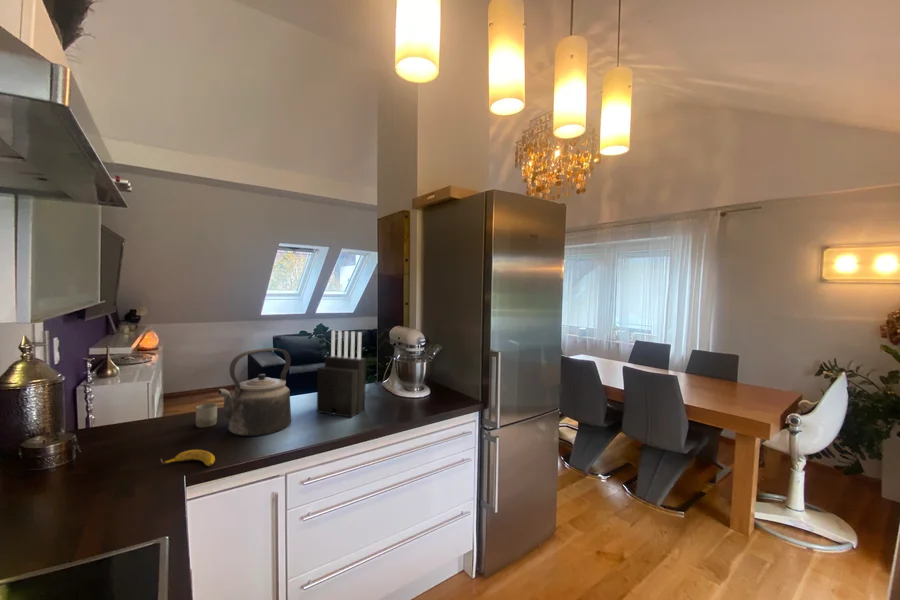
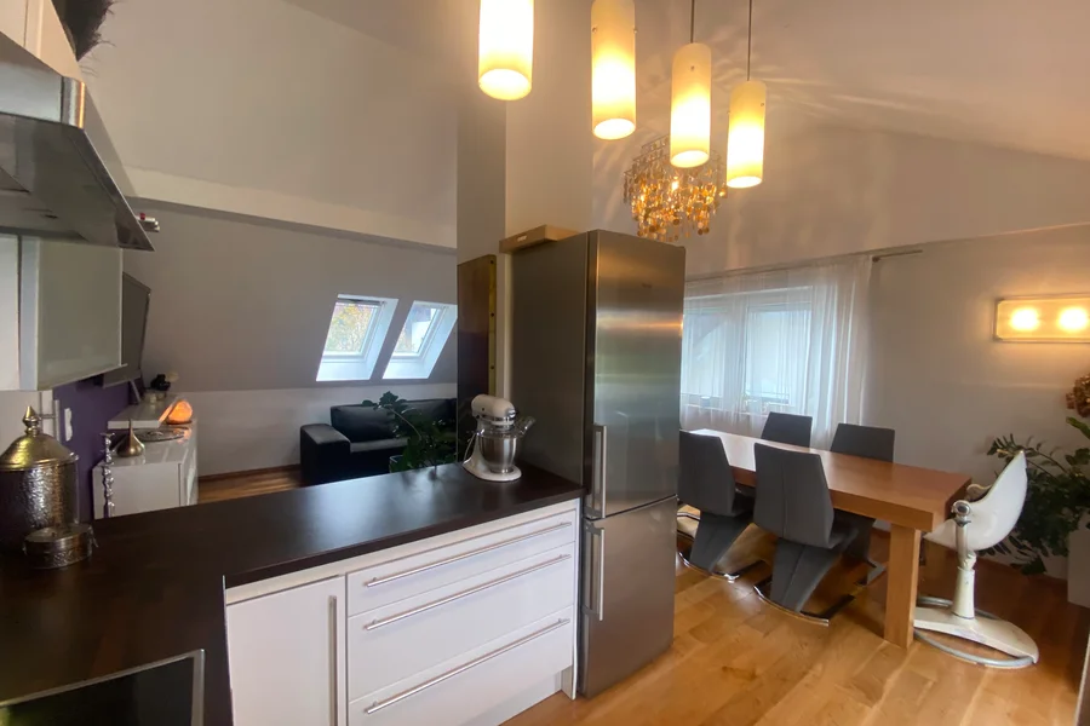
- cup (204, 414)
- kettle (256, 389)
- knife block (340, 372)
- banana (191, 459)
